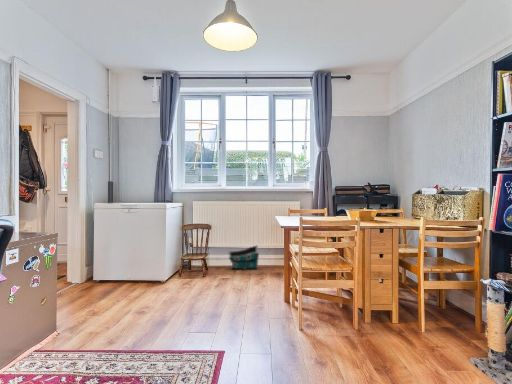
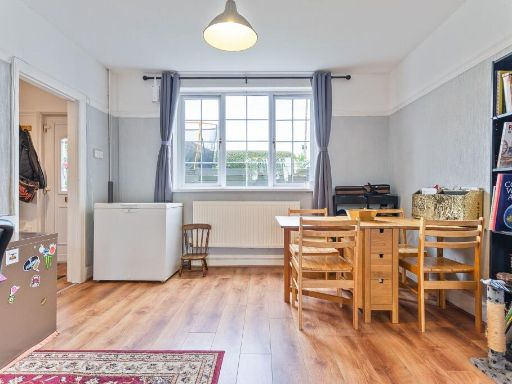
- toy house (243, 256)
